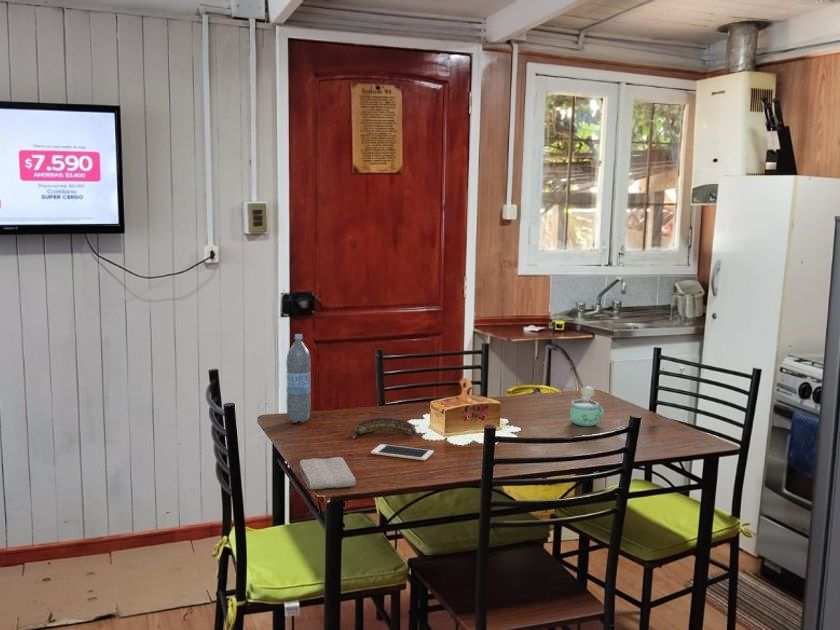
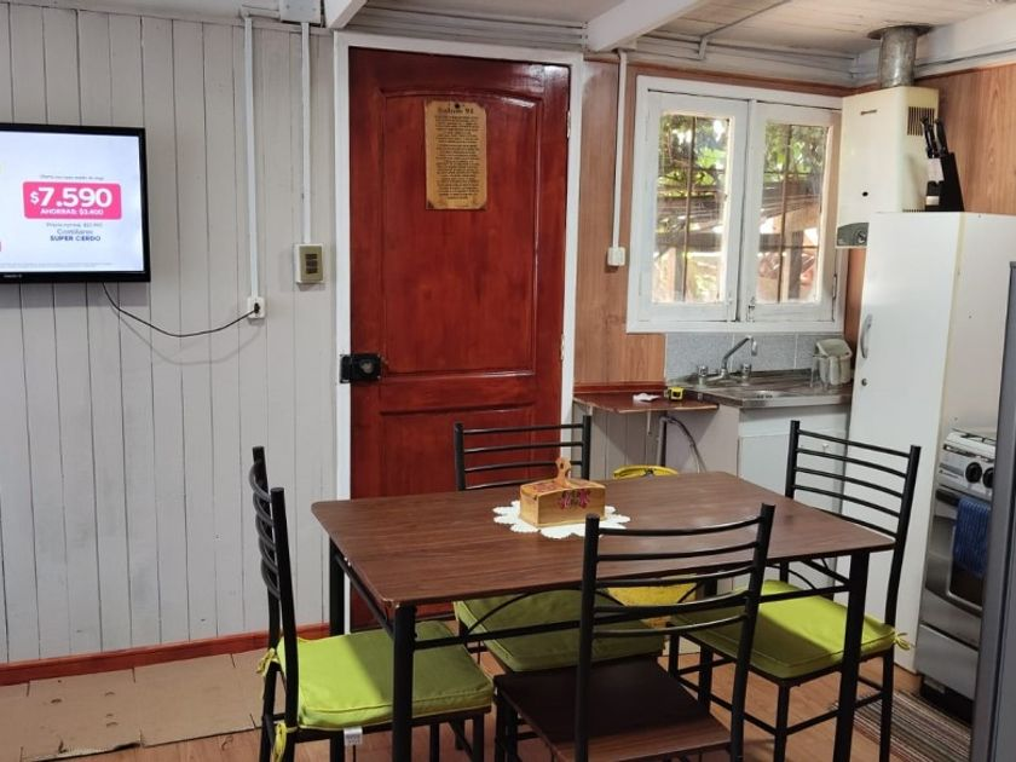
- washcloth (326, 471)
- water bottle (298, 378)
- cell phone (402, 452)
- banana (382, 427)
- chocolate milk (588, 405)
